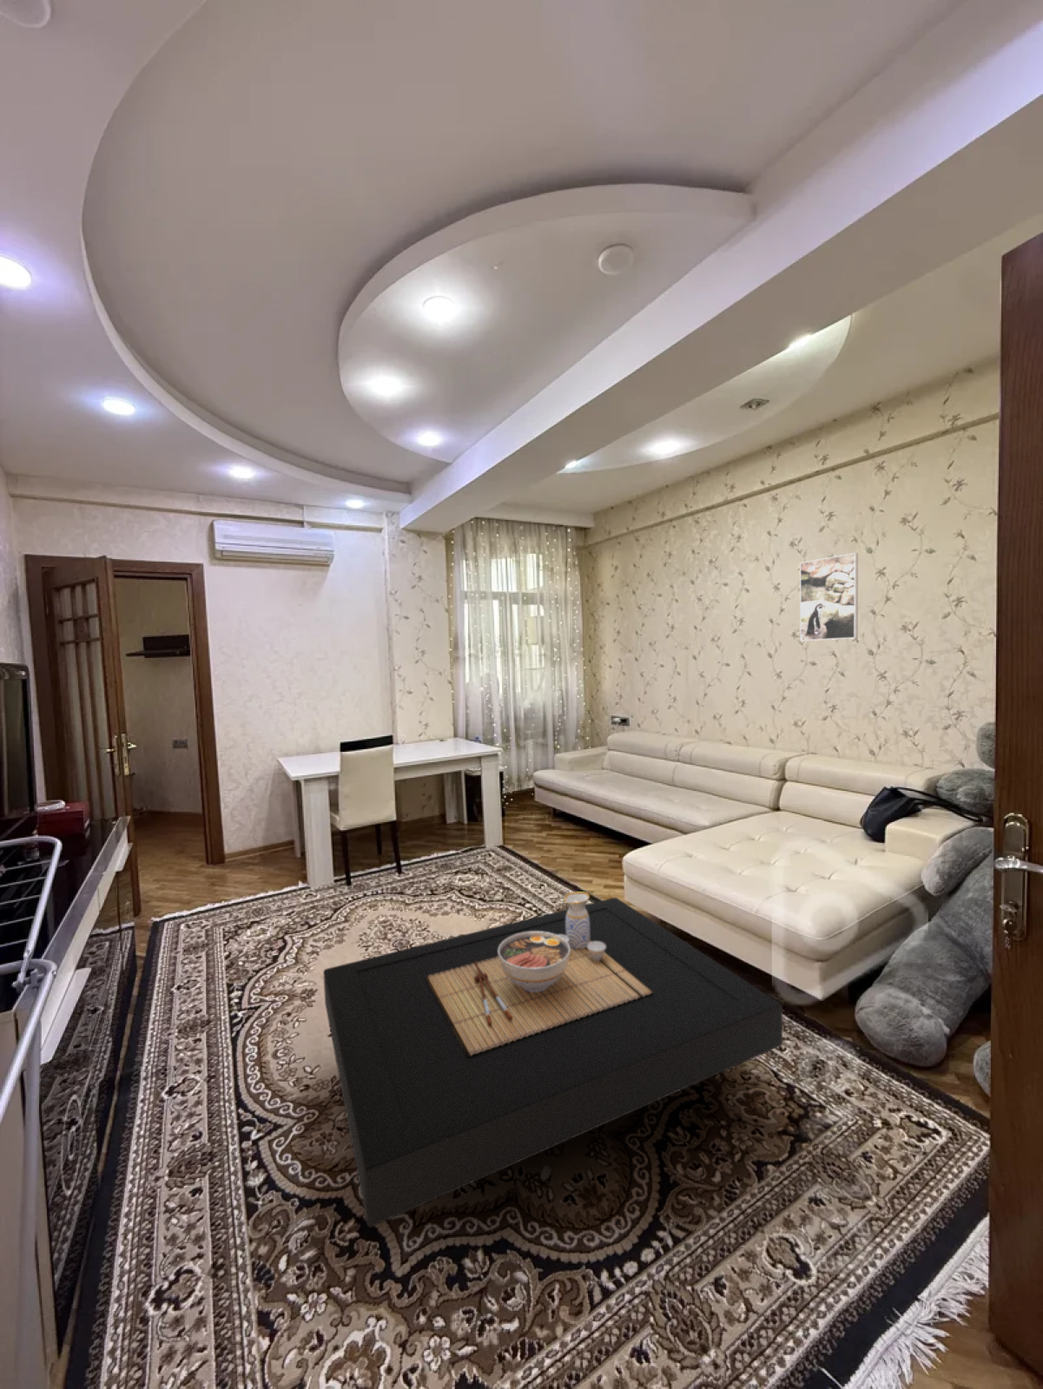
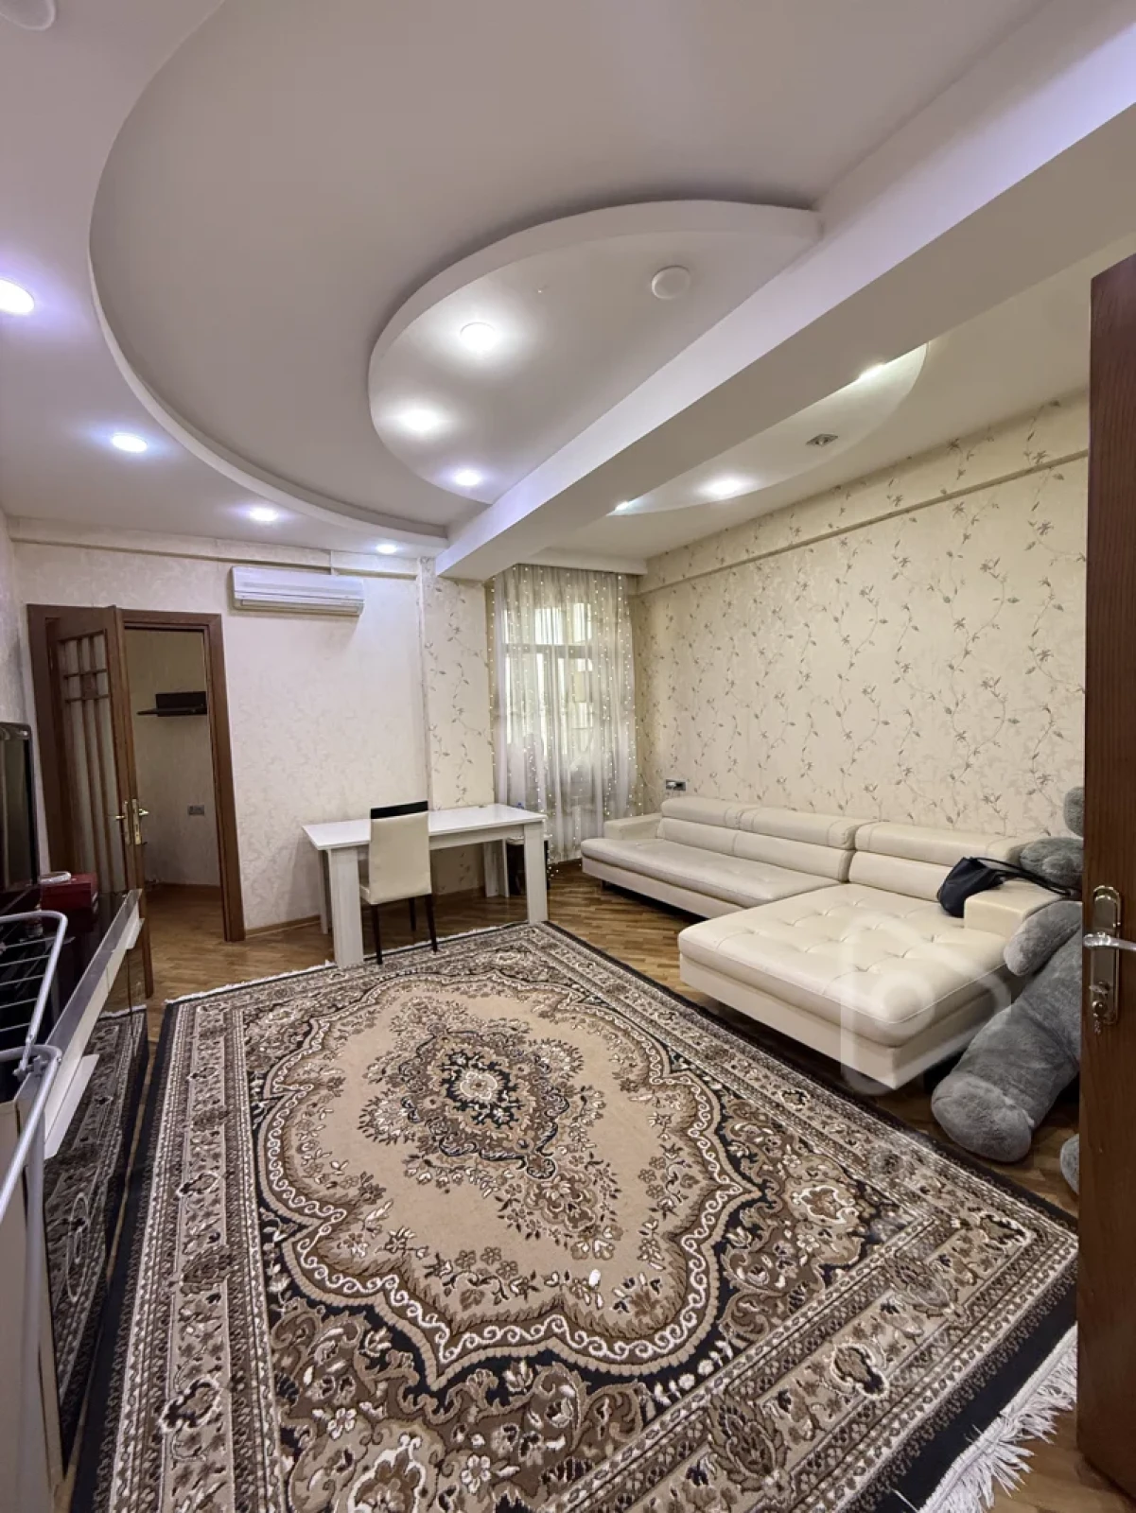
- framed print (827, 599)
- coffee table (536, 1010)
